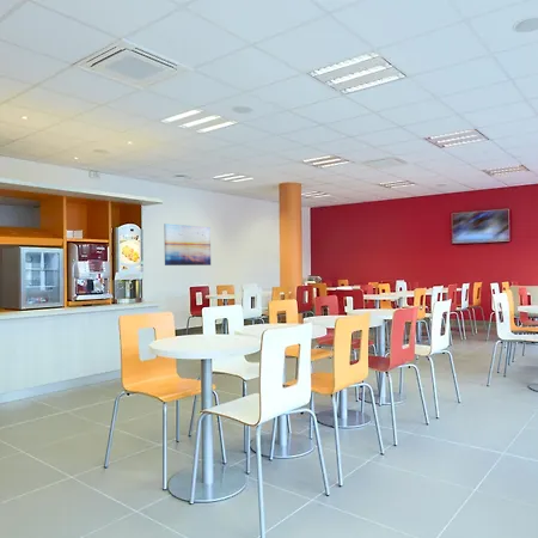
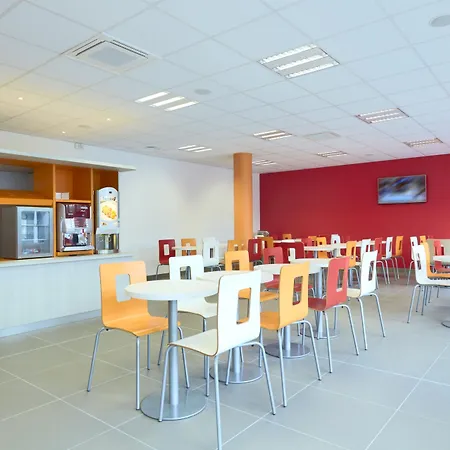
- wall art (188, 245)
